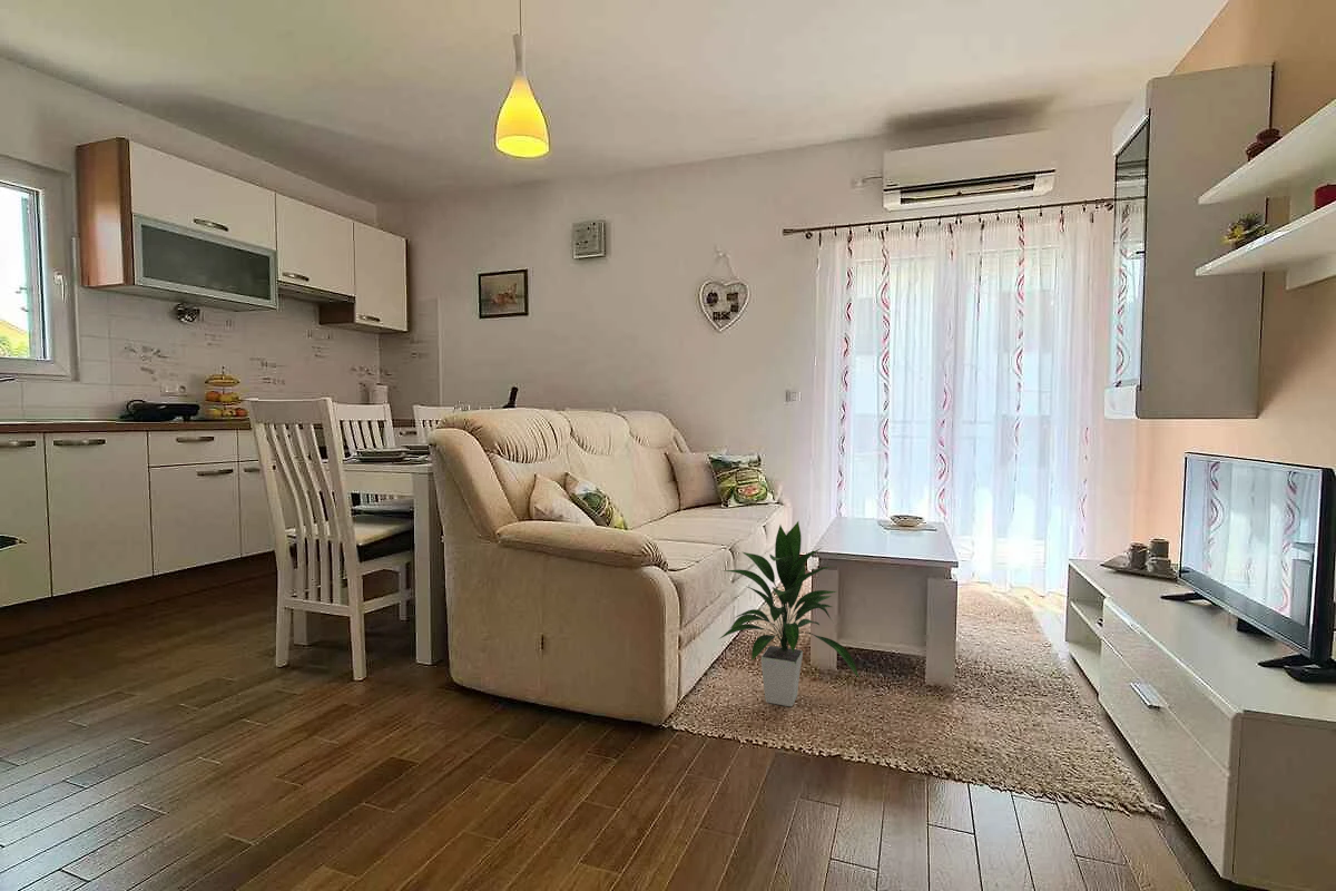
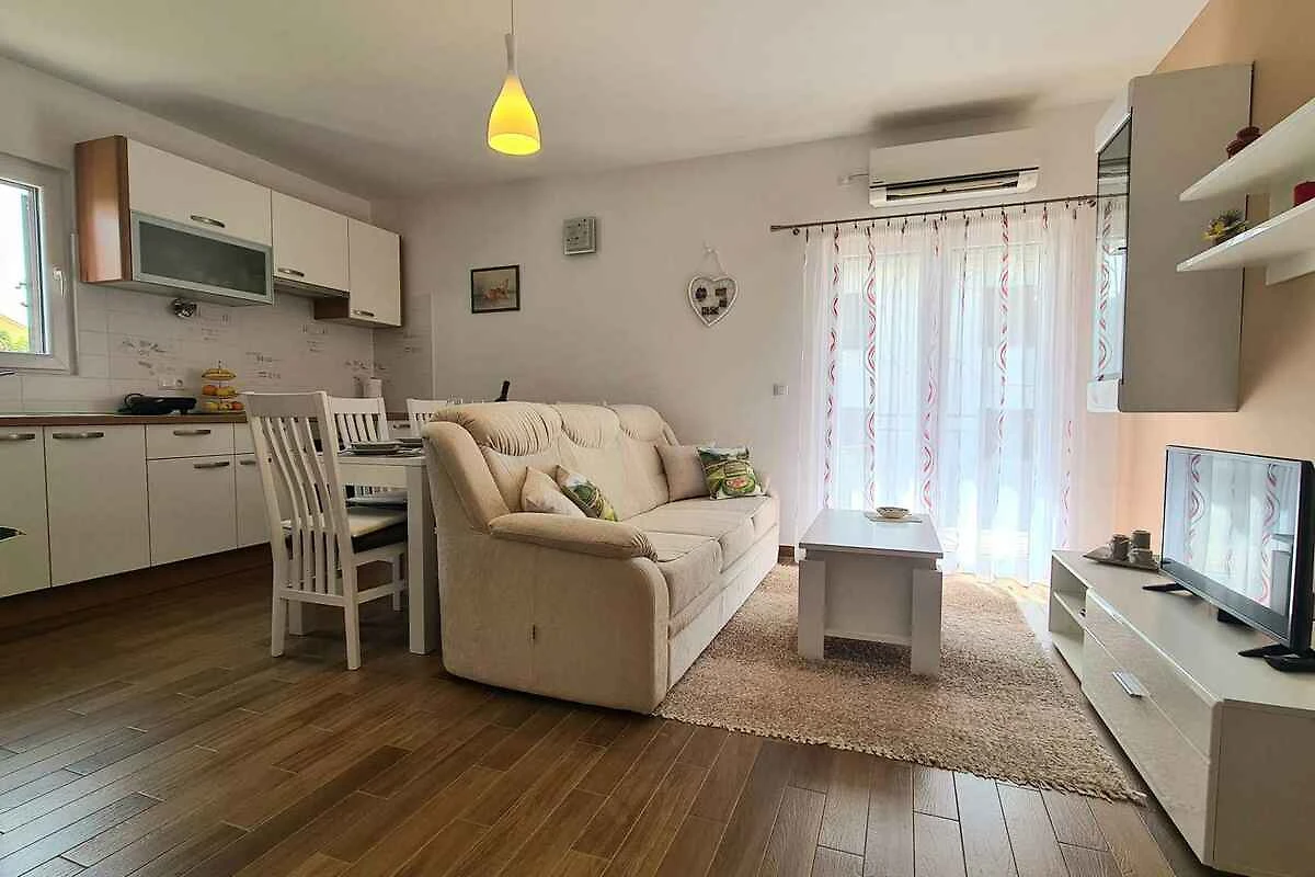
- indoor plant (788, 615)
